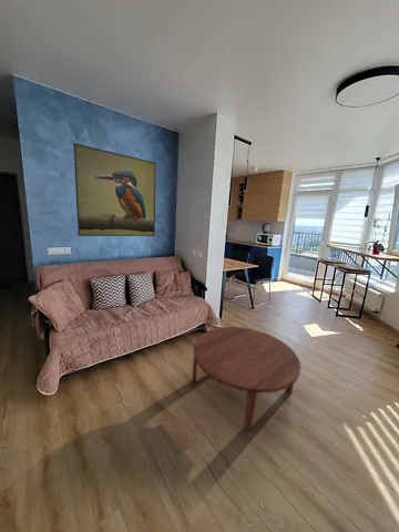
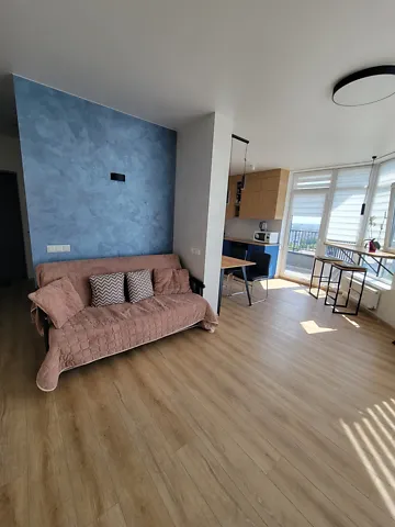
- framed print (120, 196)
- coffee table (243, 368)
